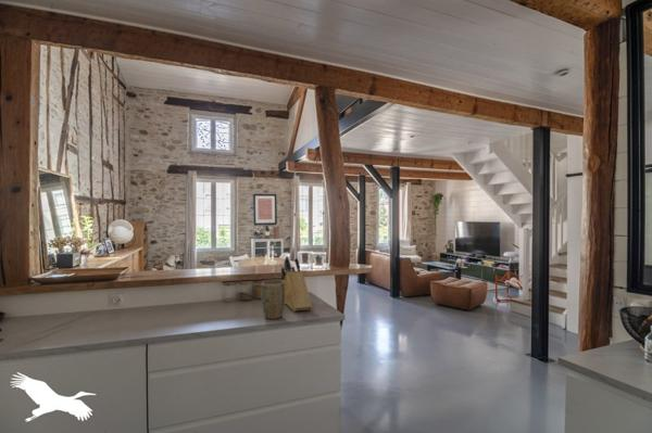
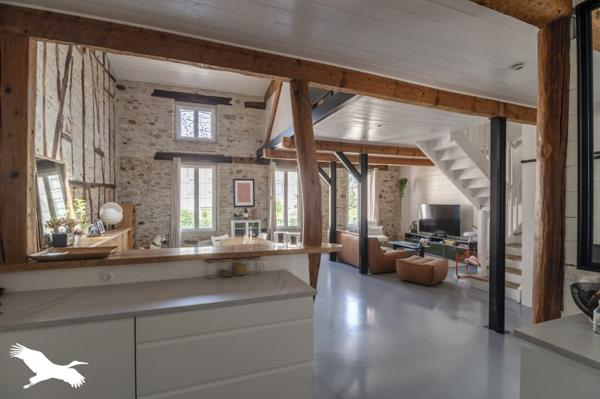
- plant pot (273, 298)
- knife block (294, 281)
